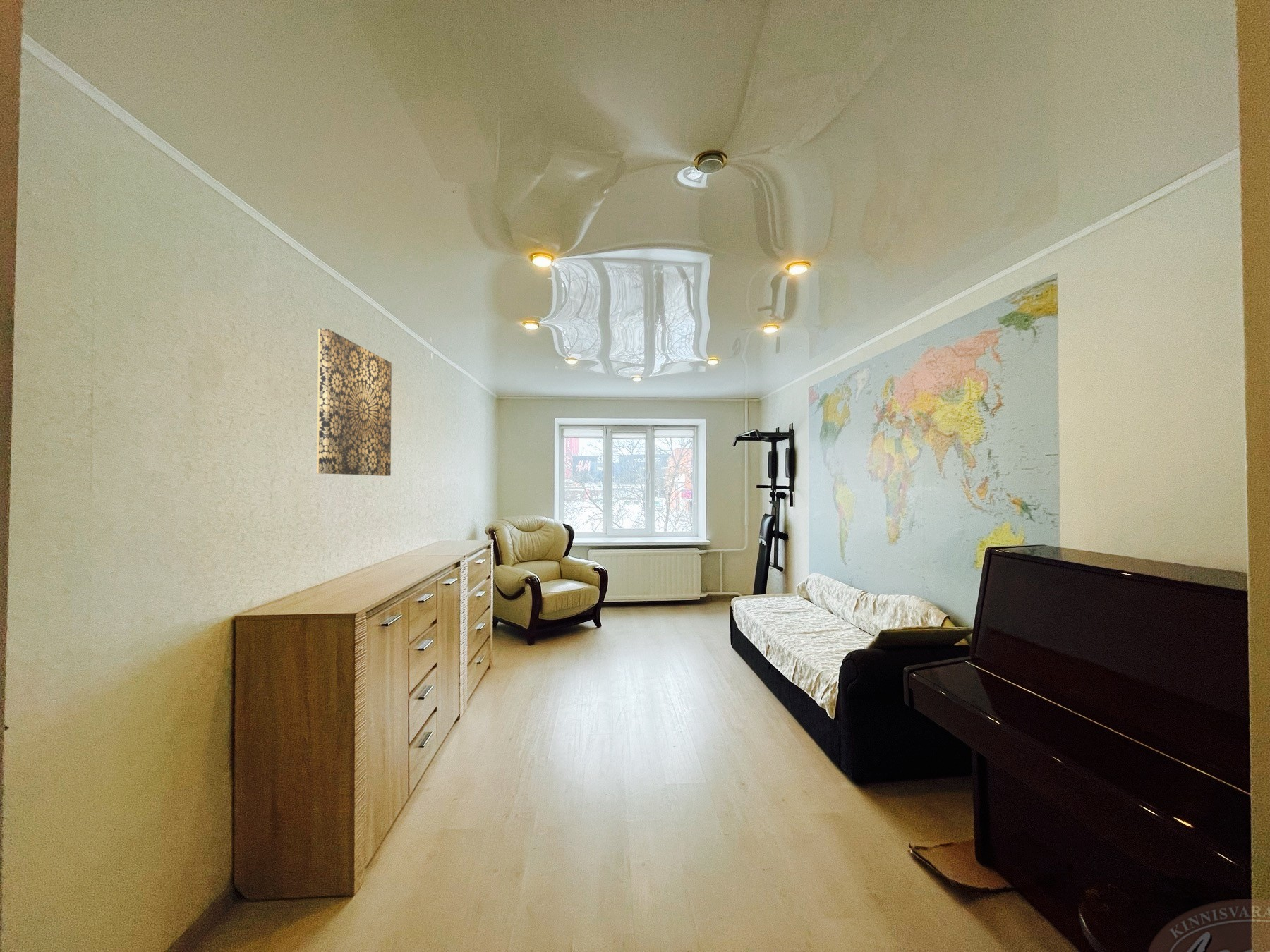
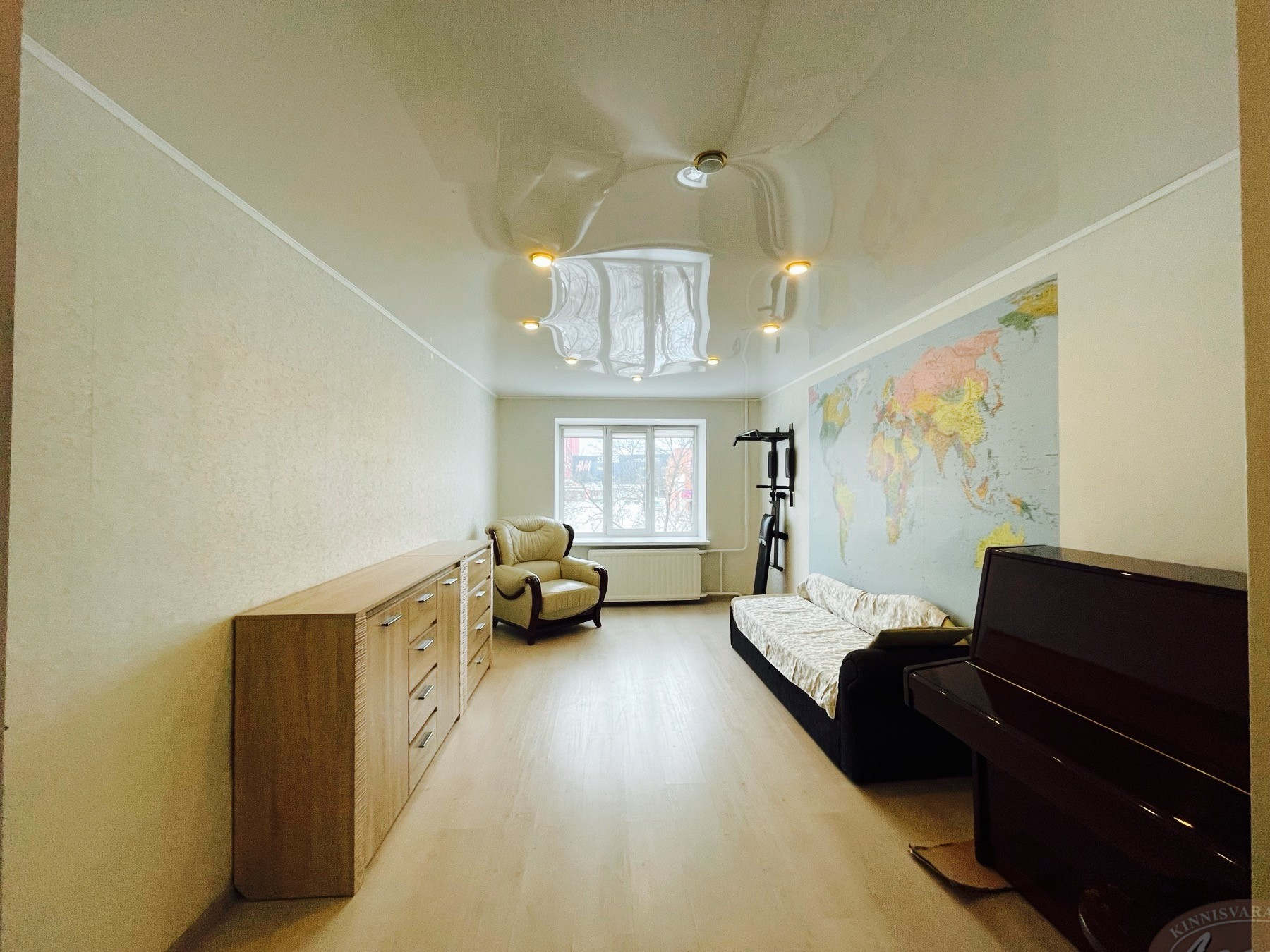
- wall art (358, 410)
